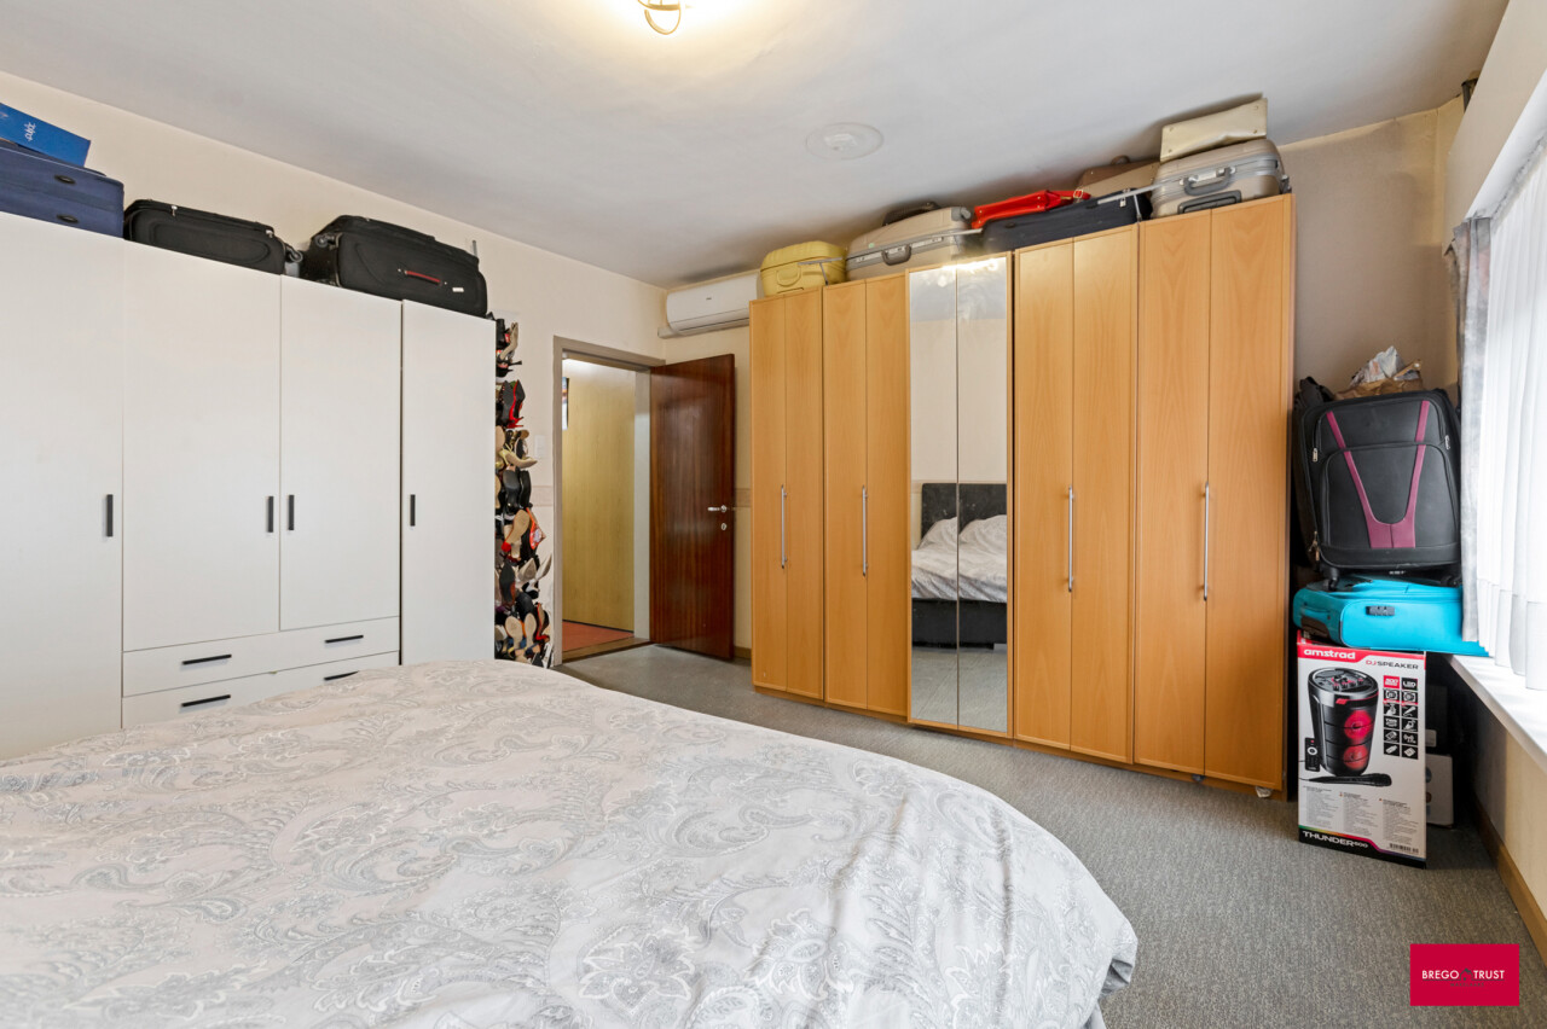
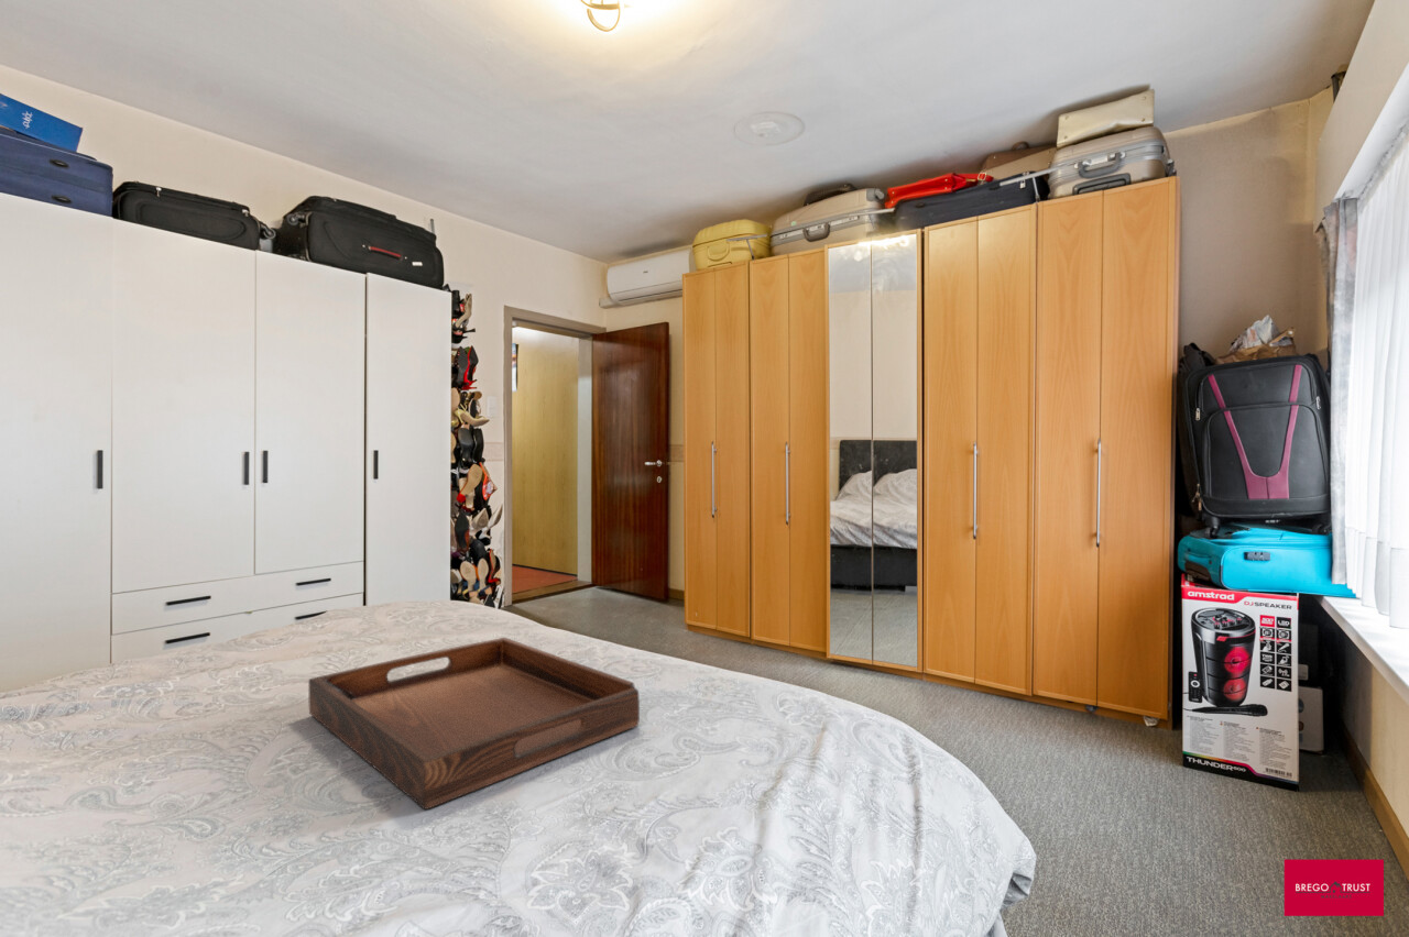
+ serving tray (474, 701)
